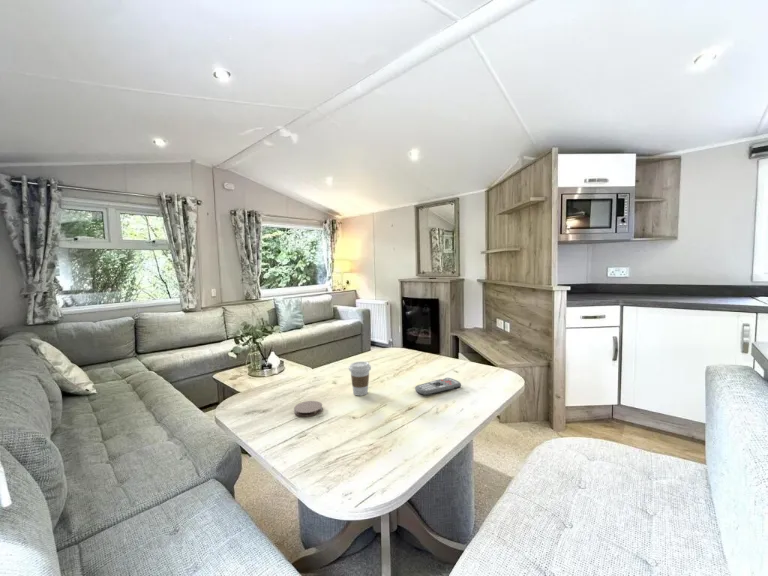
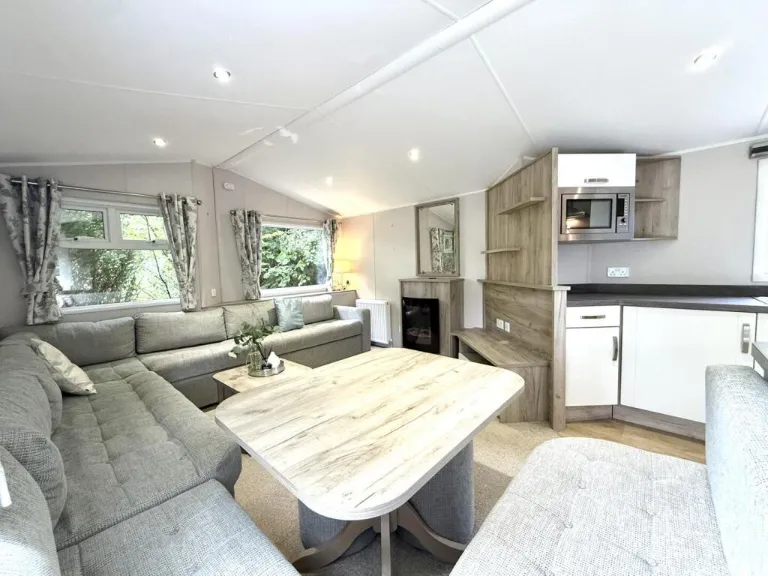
- coffee cup (360, 378)
- coaster (308, 408)
- remote control (437, 386)
